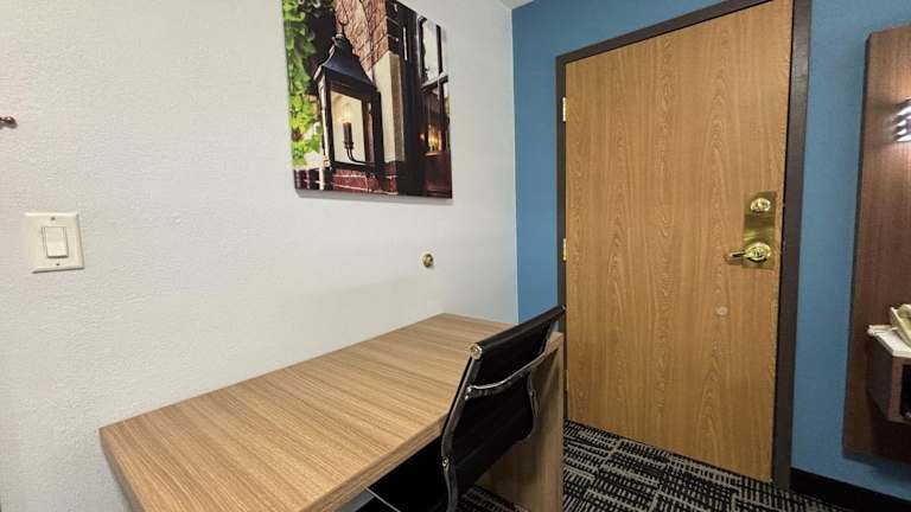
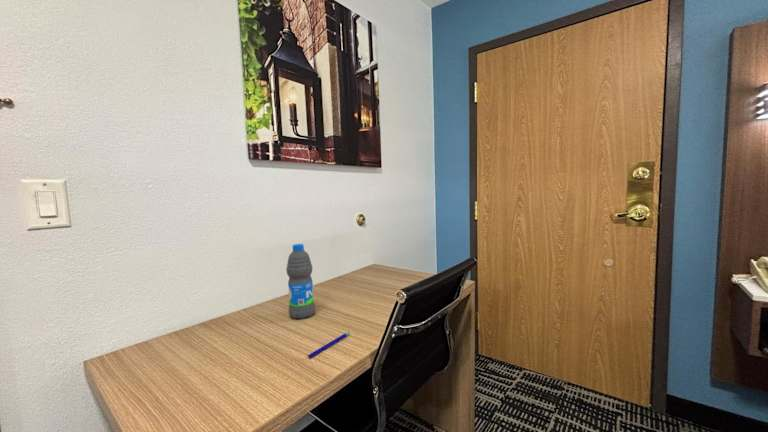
+ pen (330, 343)
+ water bottle (300, 280)
